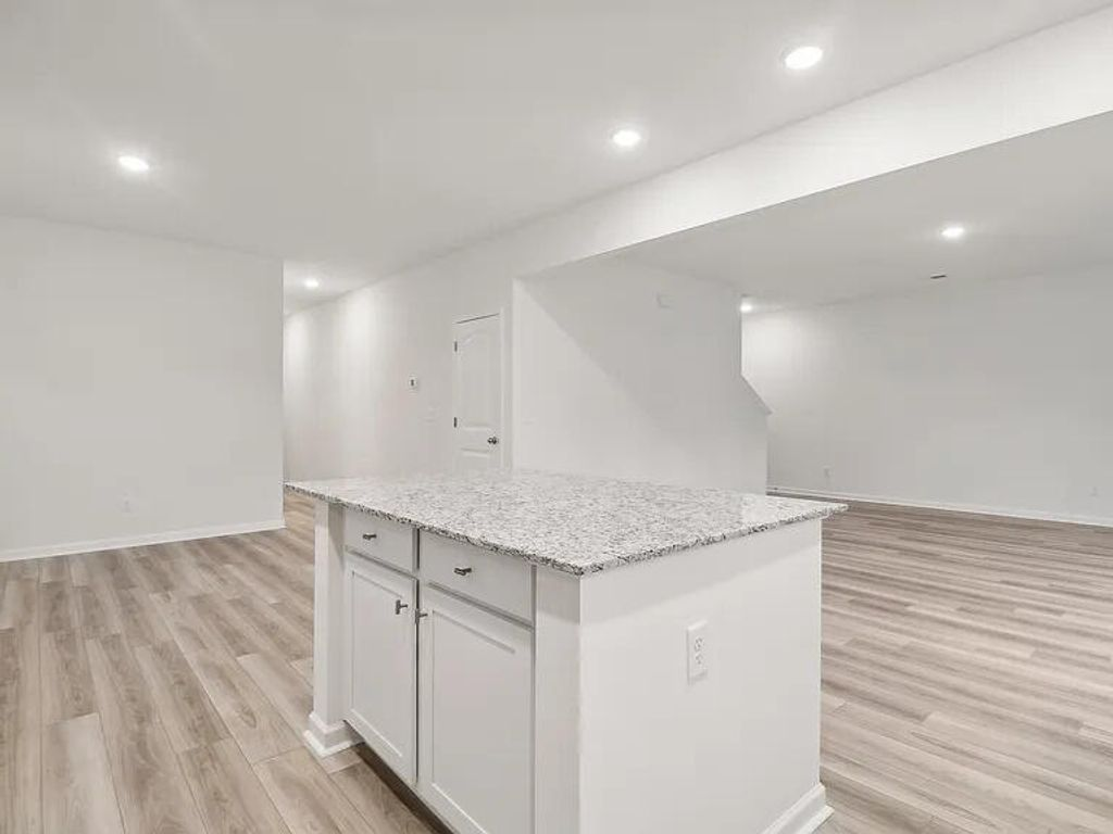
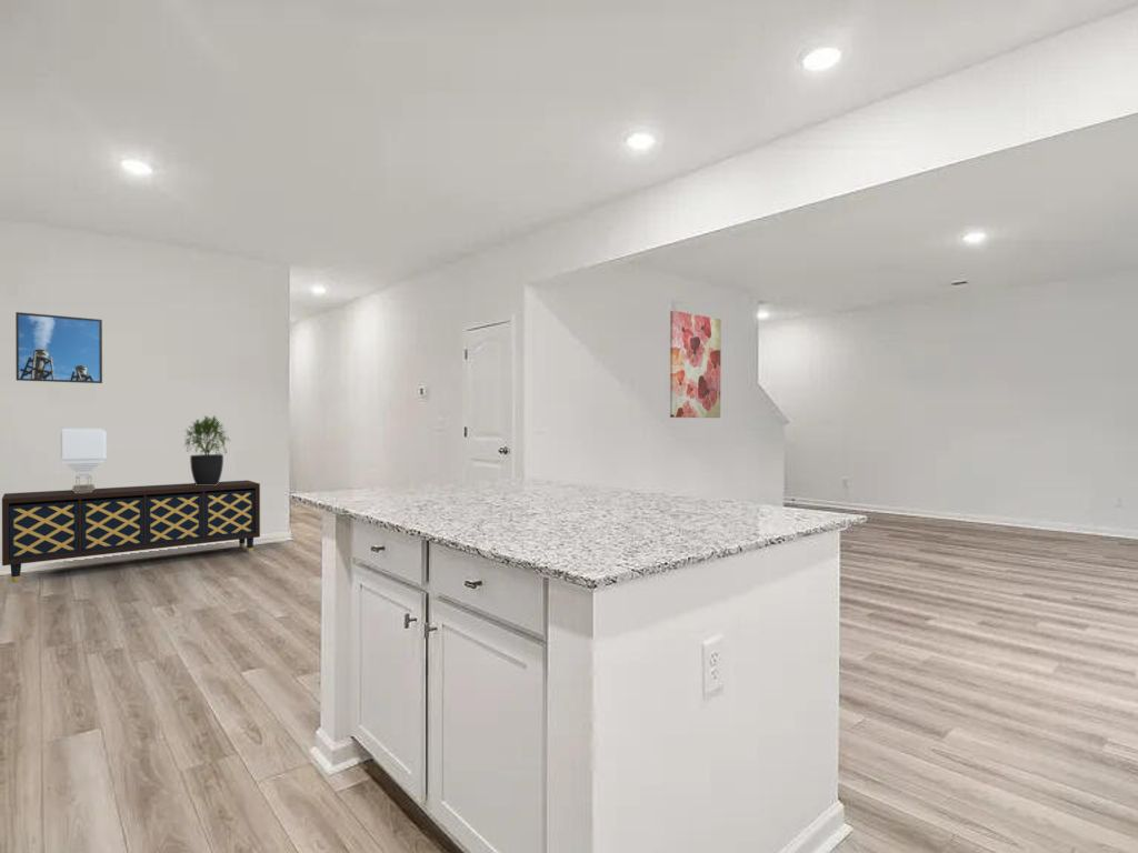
+ sideboard (141, 525)
+ wall art (696, 367)
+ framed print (60, 349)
+ potted plant (204, 449)
+ table lamp (83, 459)
